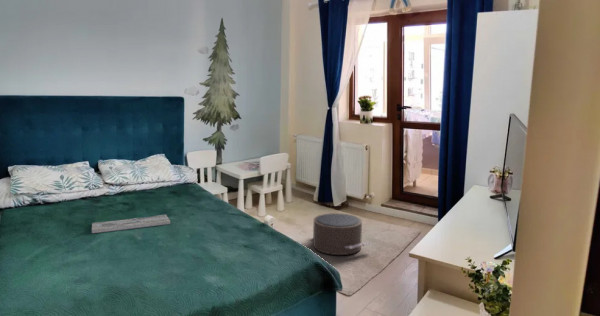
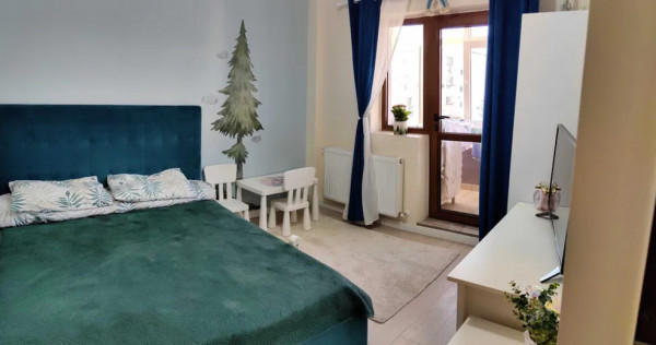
- tray (131, 222)
- pouf (340, 232)
